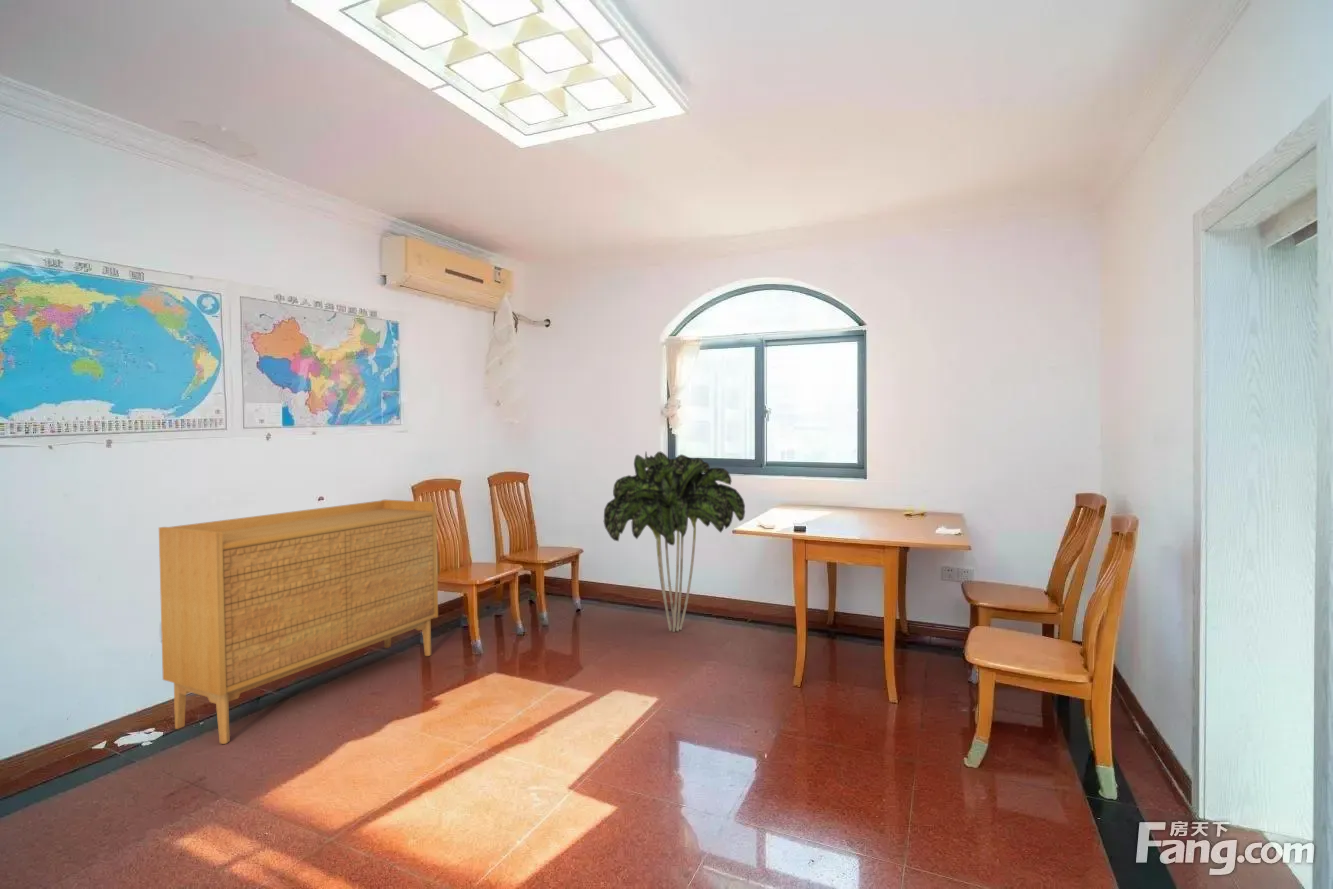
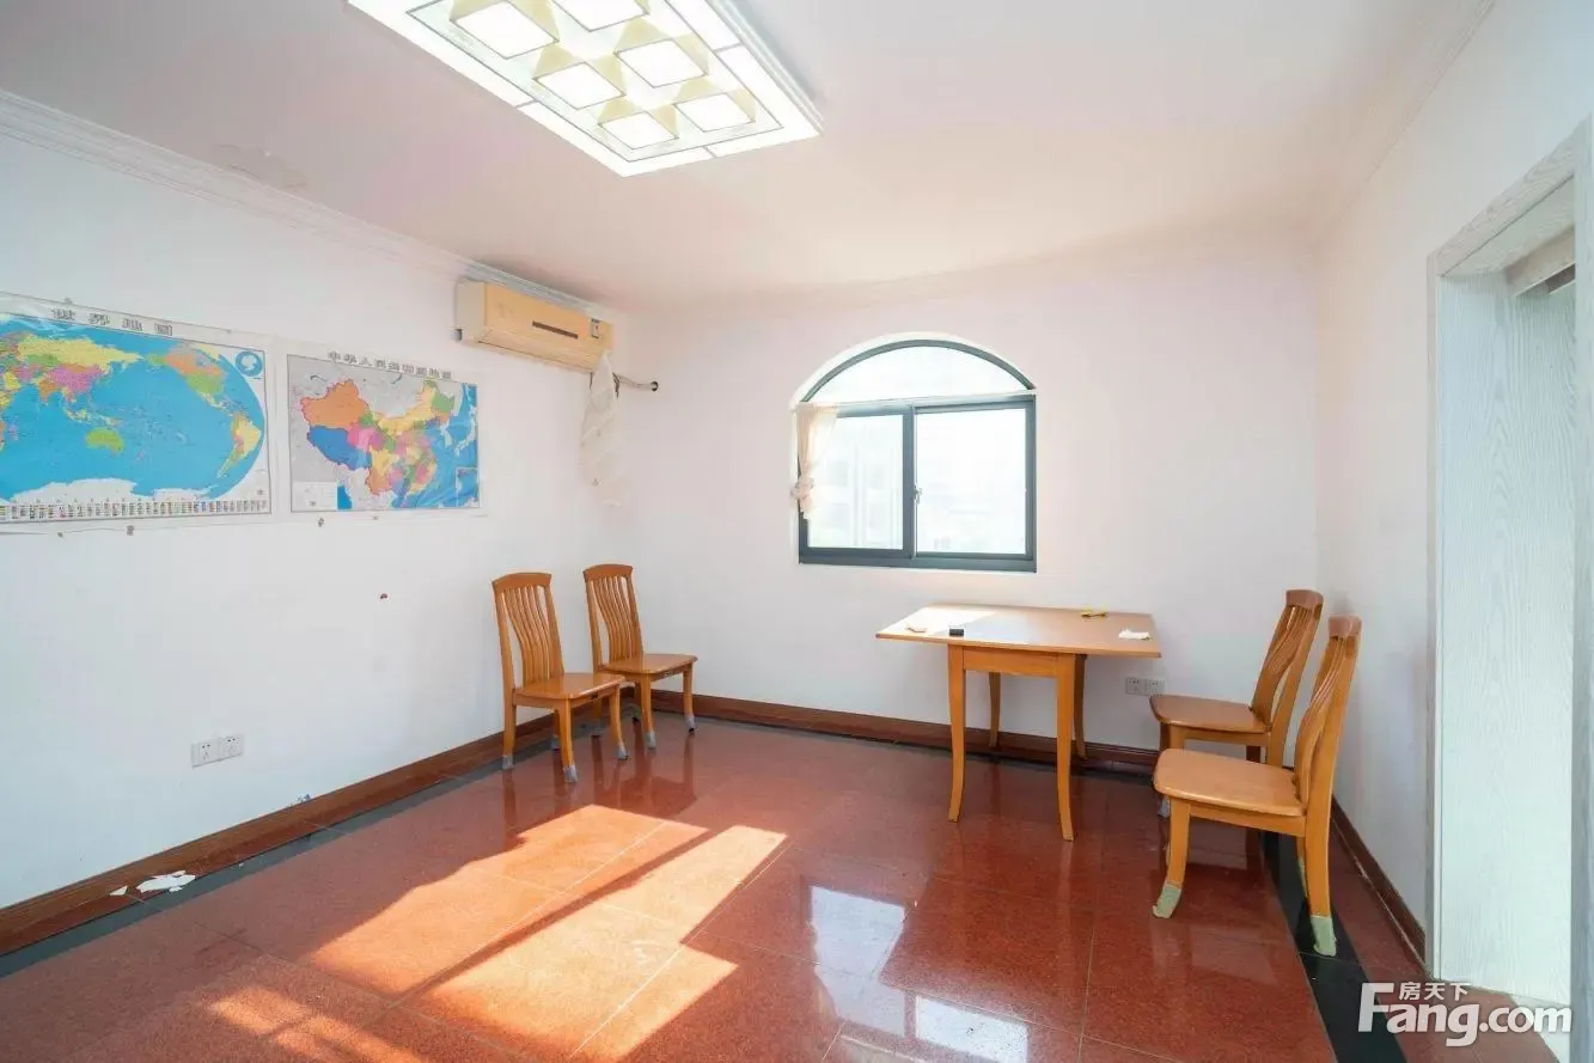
- indoor plant (672, 540)
- sideboard (318, 599)
